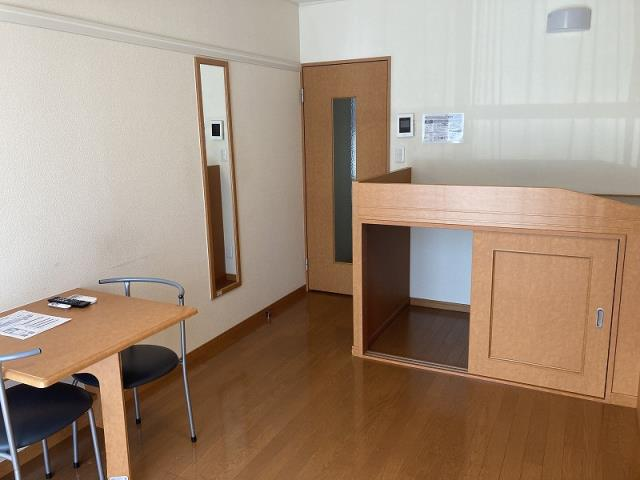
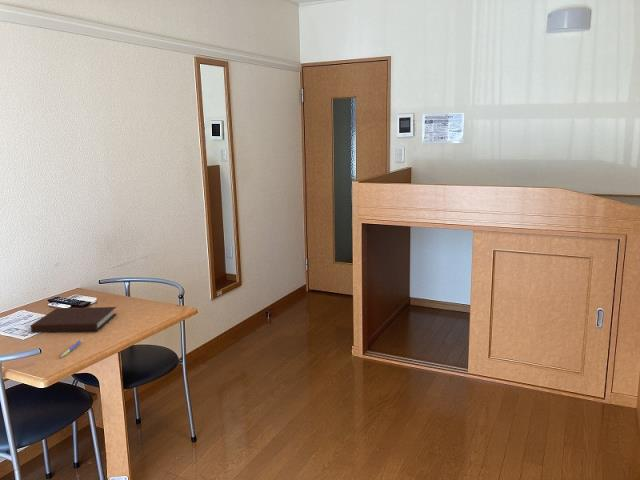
+ notebook (76, 319)
+ pen (71, 348)
